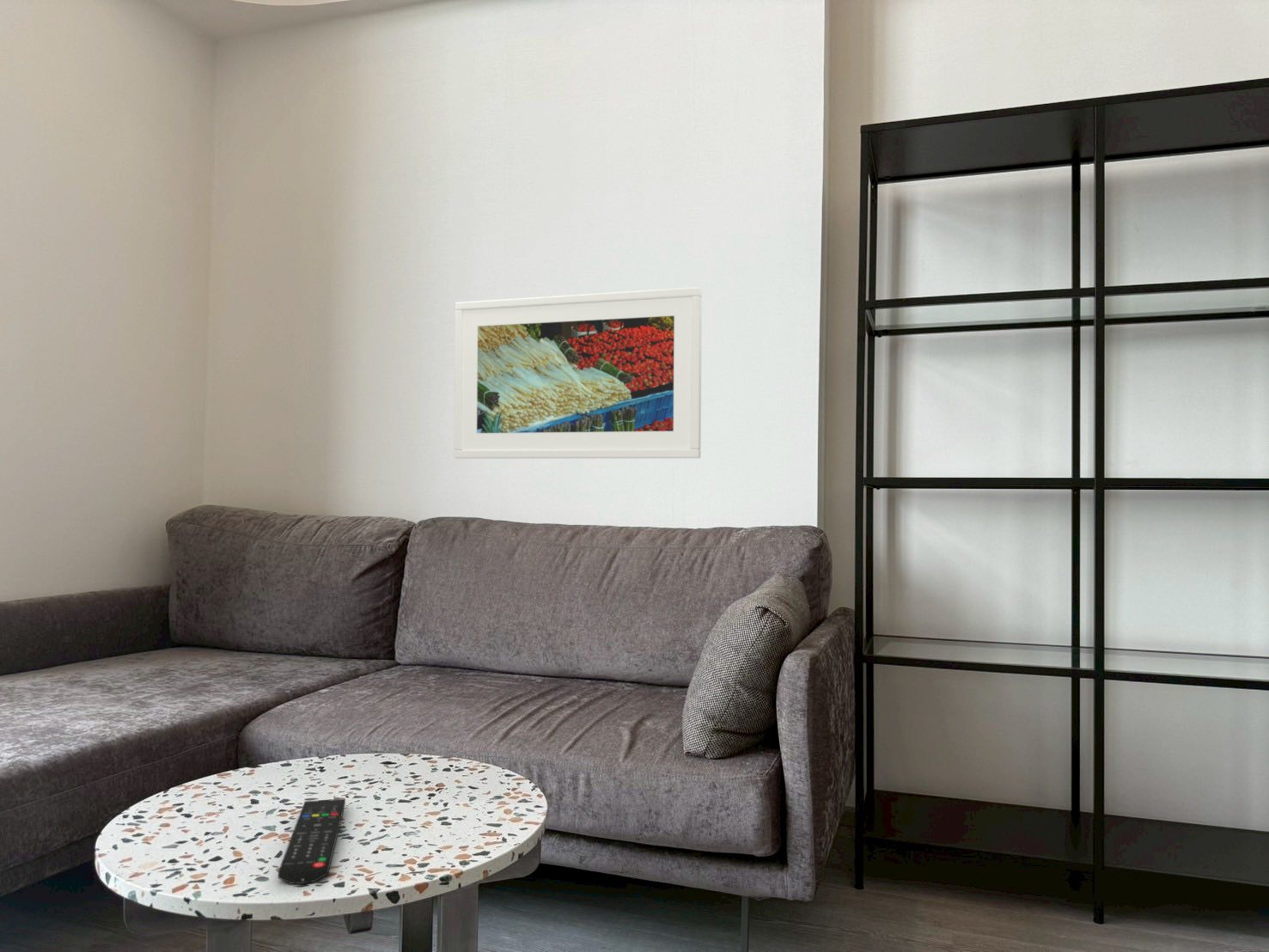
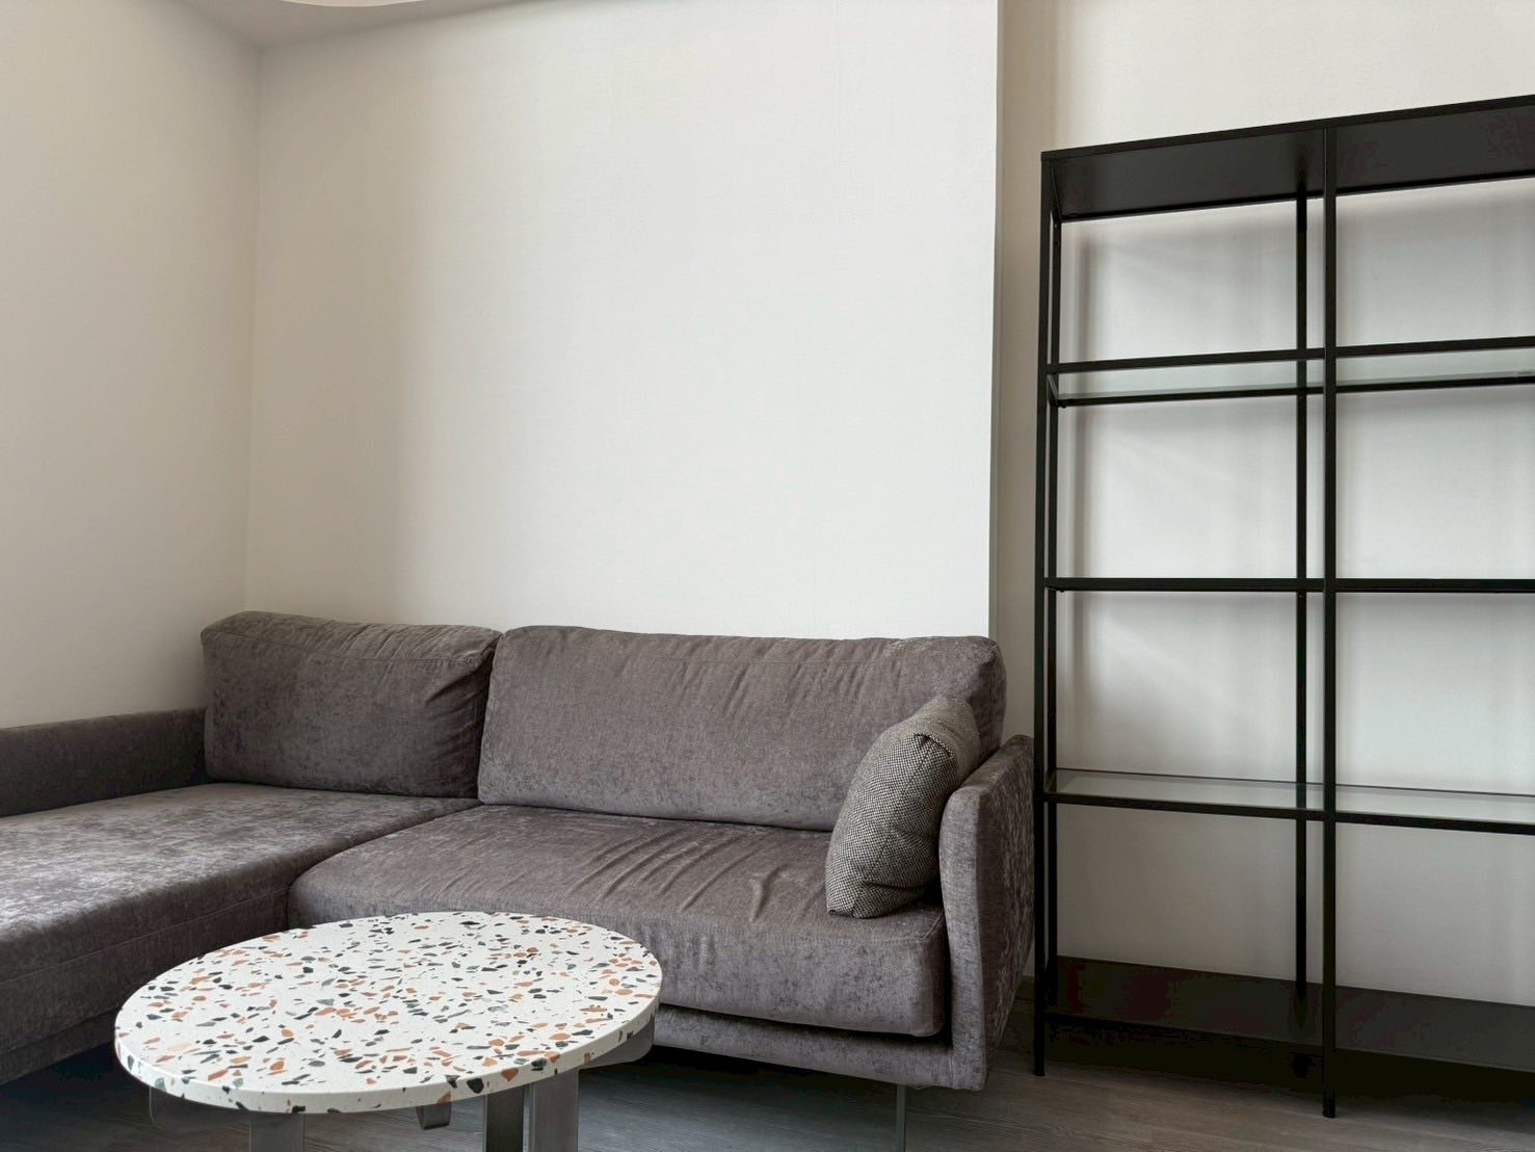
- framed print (572, 376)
- remote control (314, 838)
